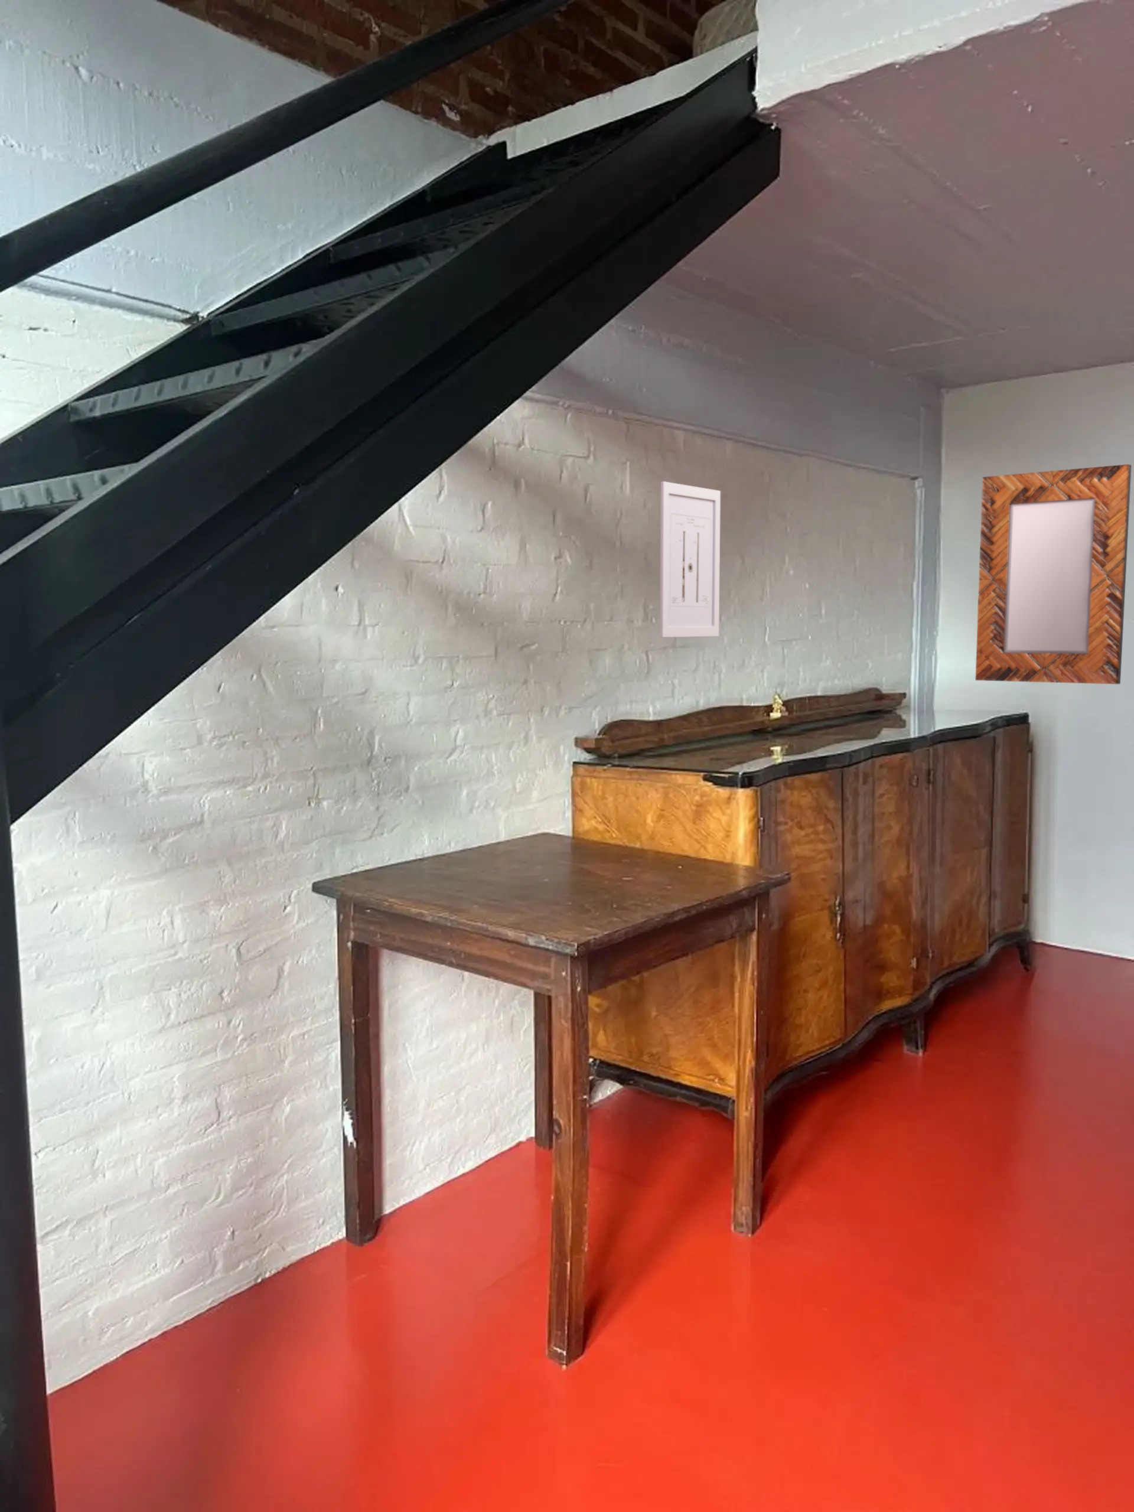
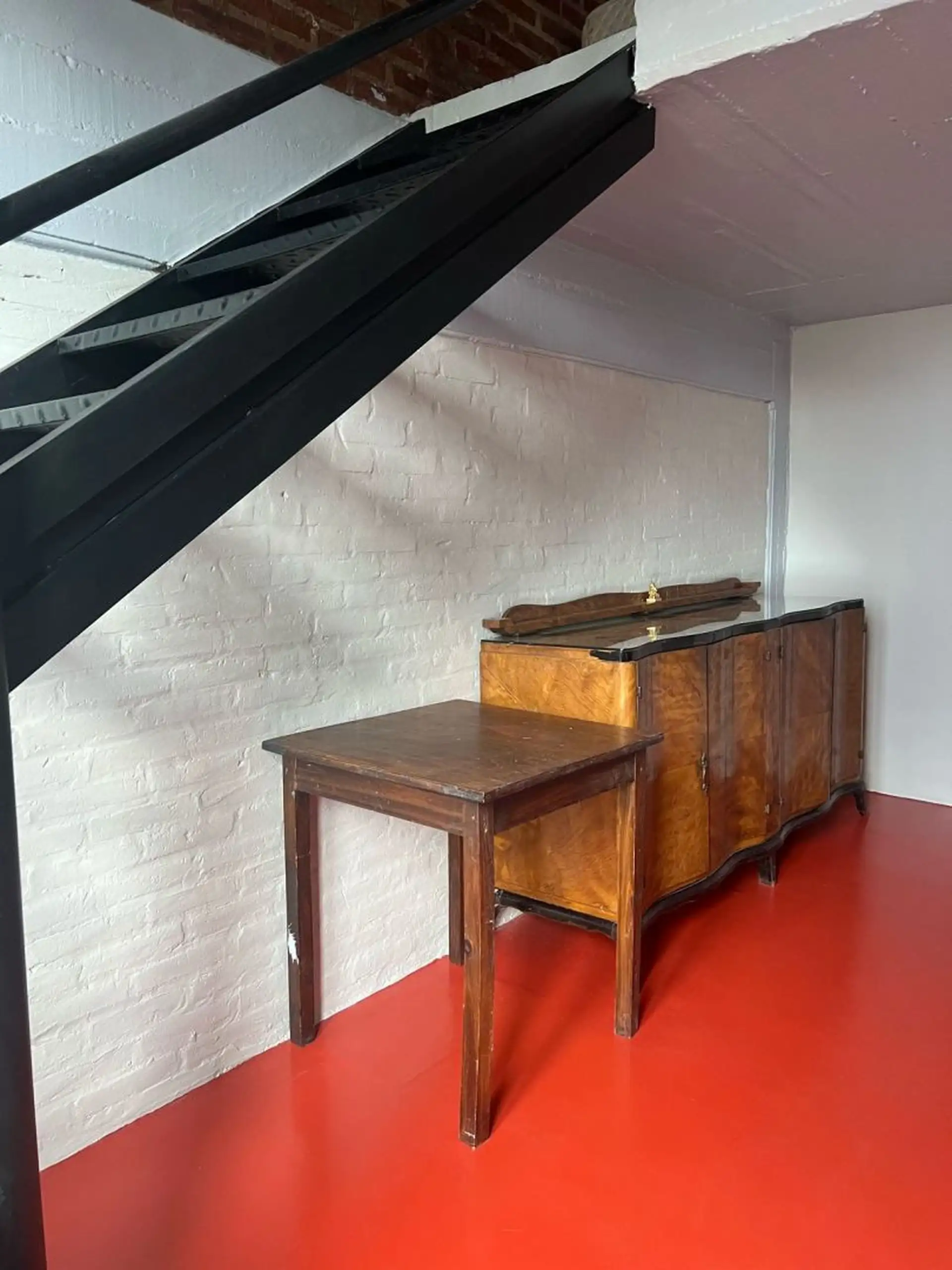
- home mirror (1049, 577)
- wall art (691, 562)
